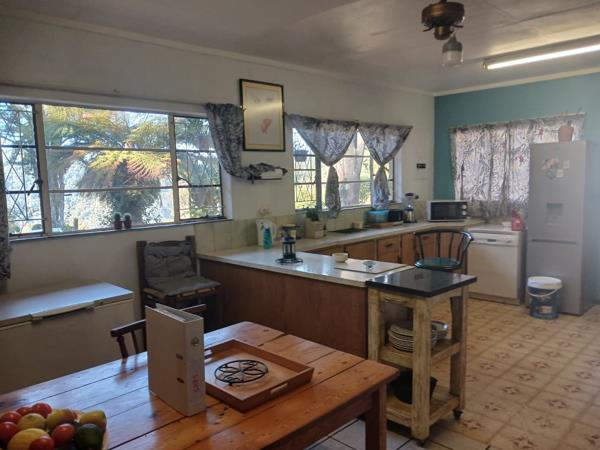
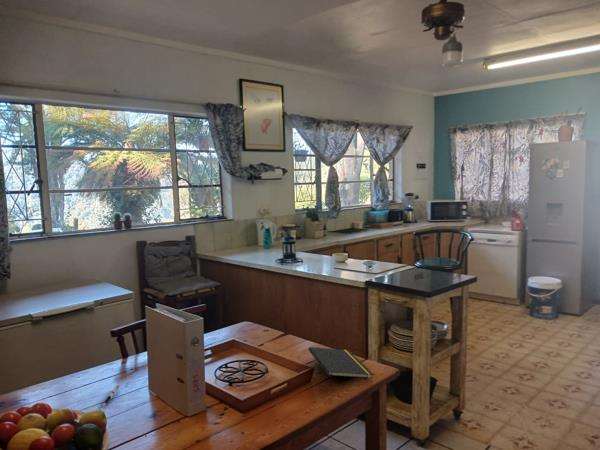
+ notepad (339, 361)
+ pen (111, 395)
